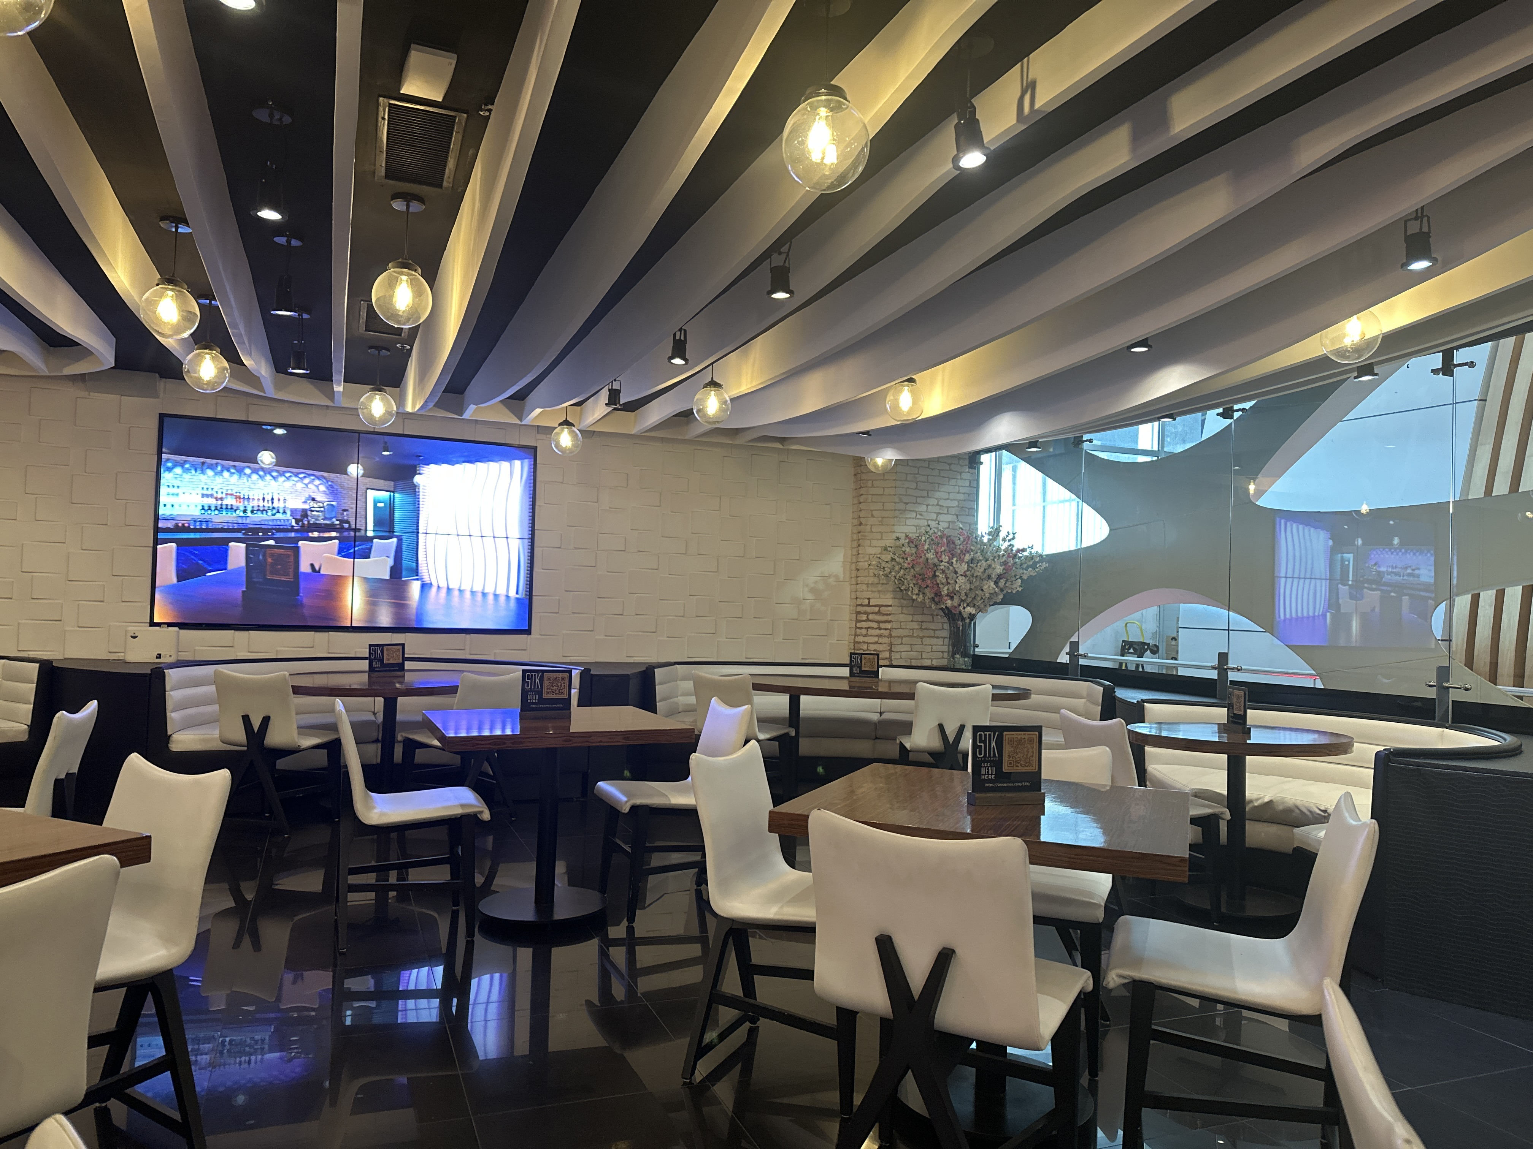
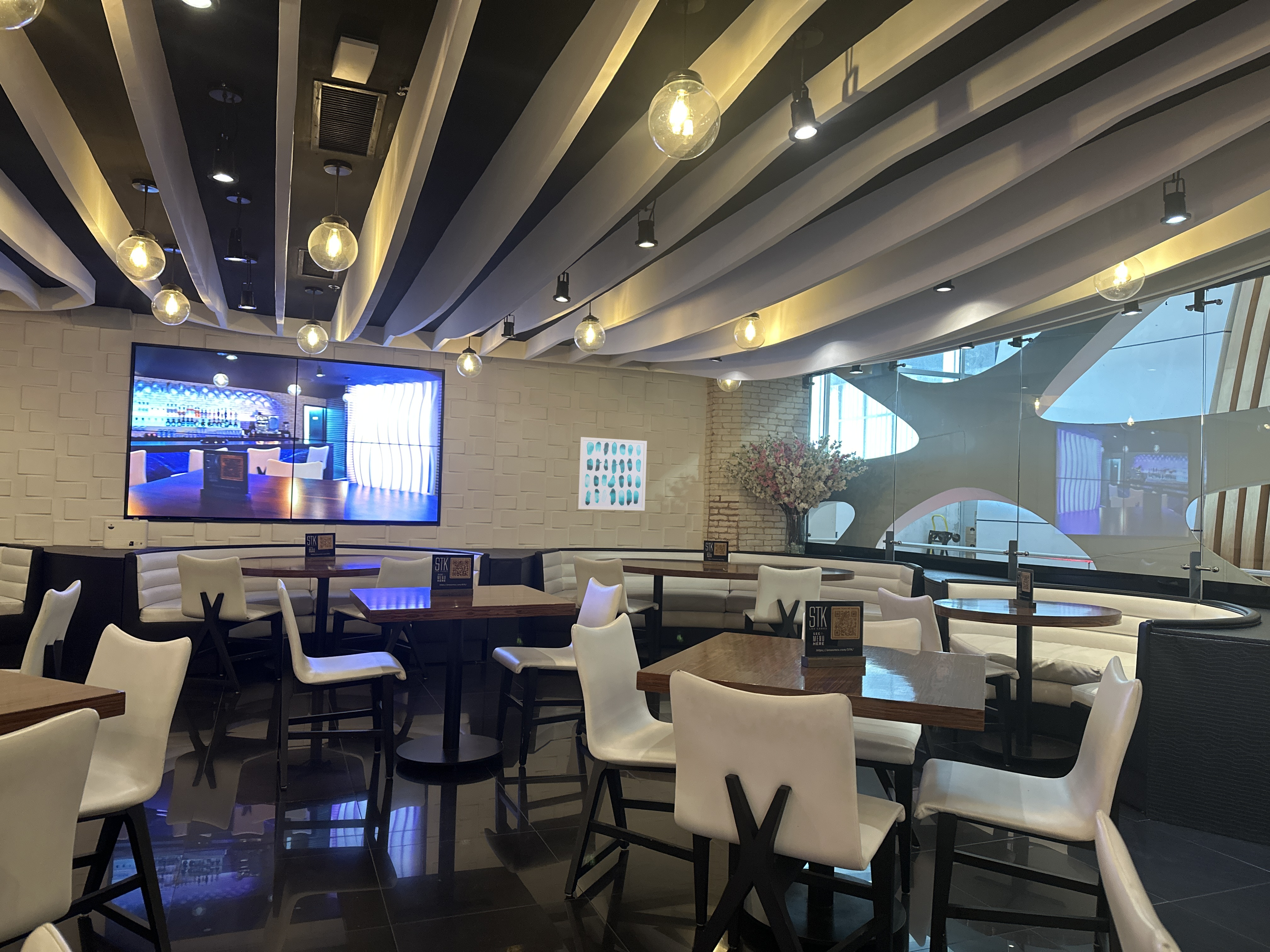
+ wall art (613, 474)
